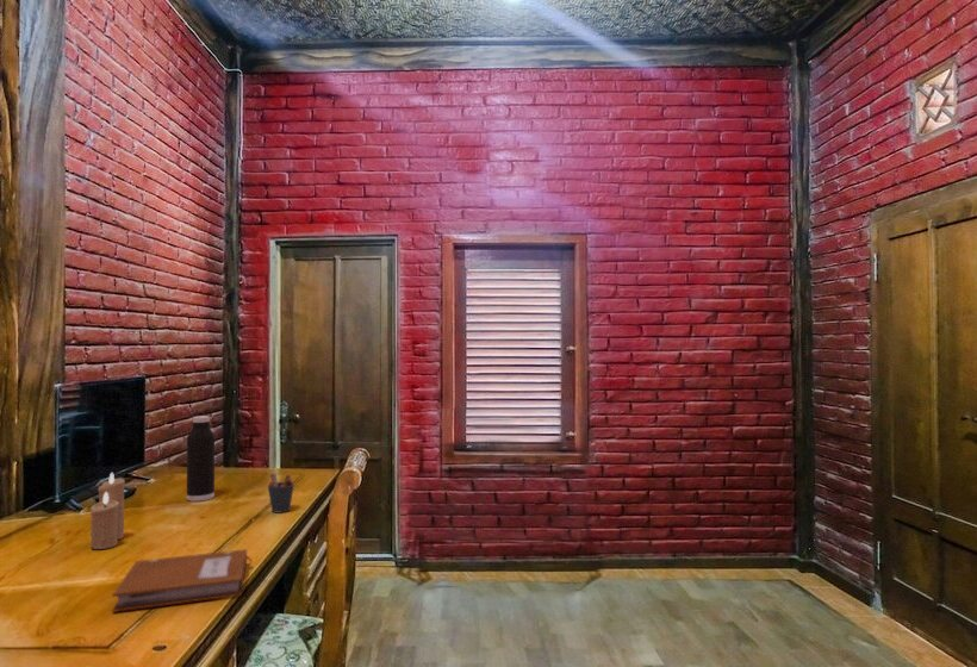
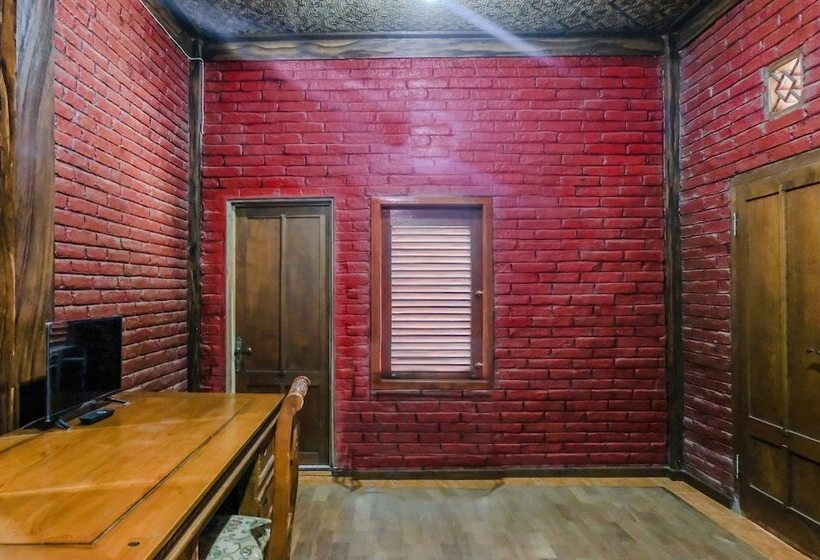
- notebook (189, 575)
- candle (107, 509)
- water bottle (200, 456)
- pen holder (280, 490)
